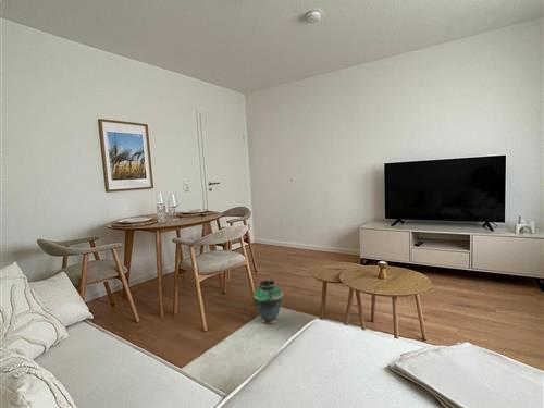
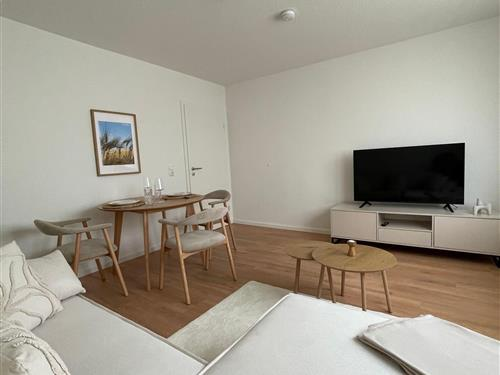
- vase (270, 299)
